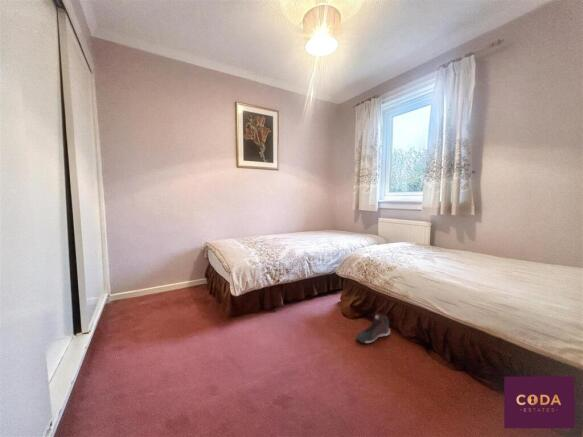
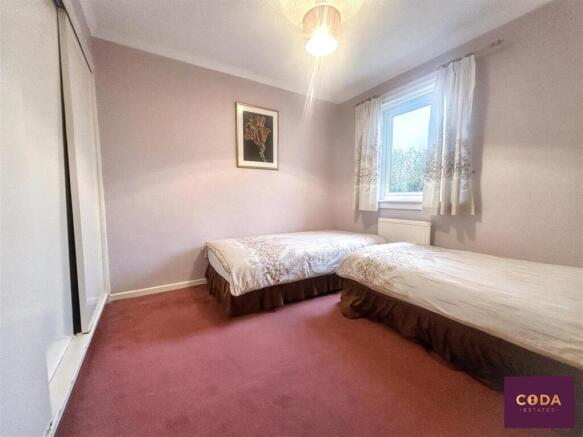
- sneaker (372, 324)
